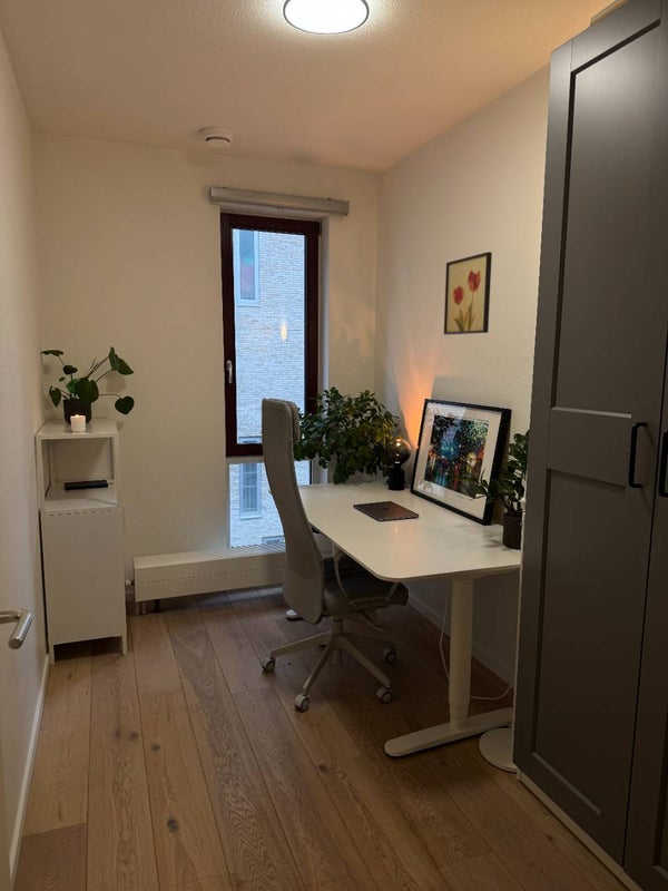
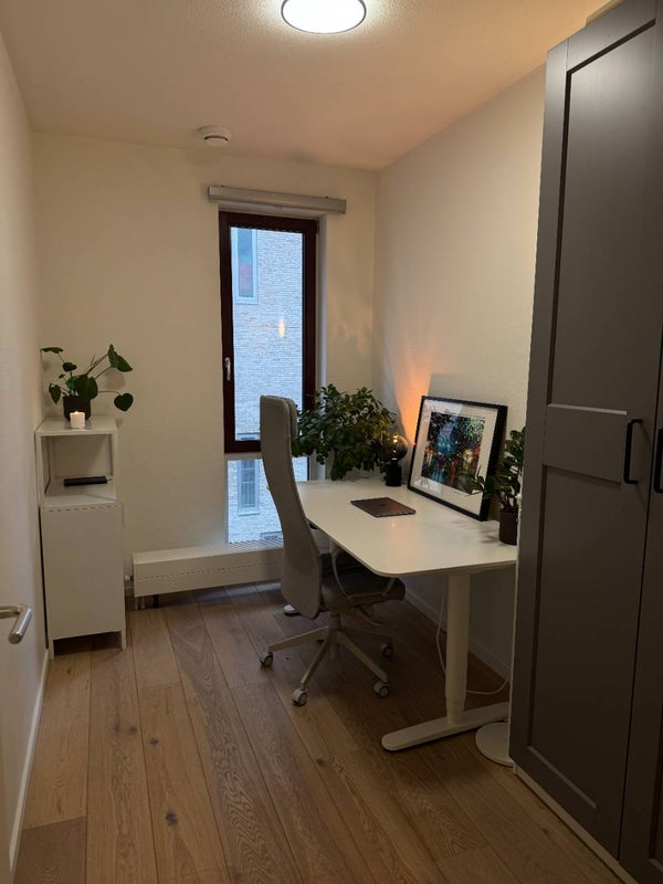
- wall art (468, 295)
